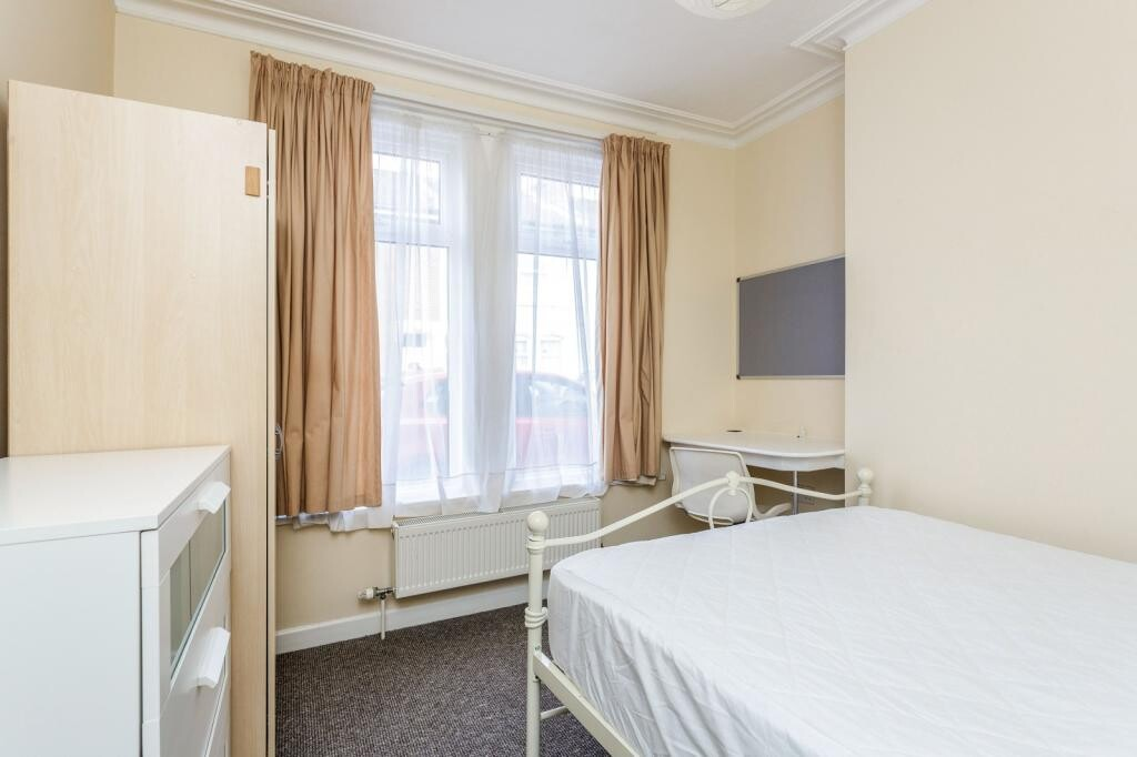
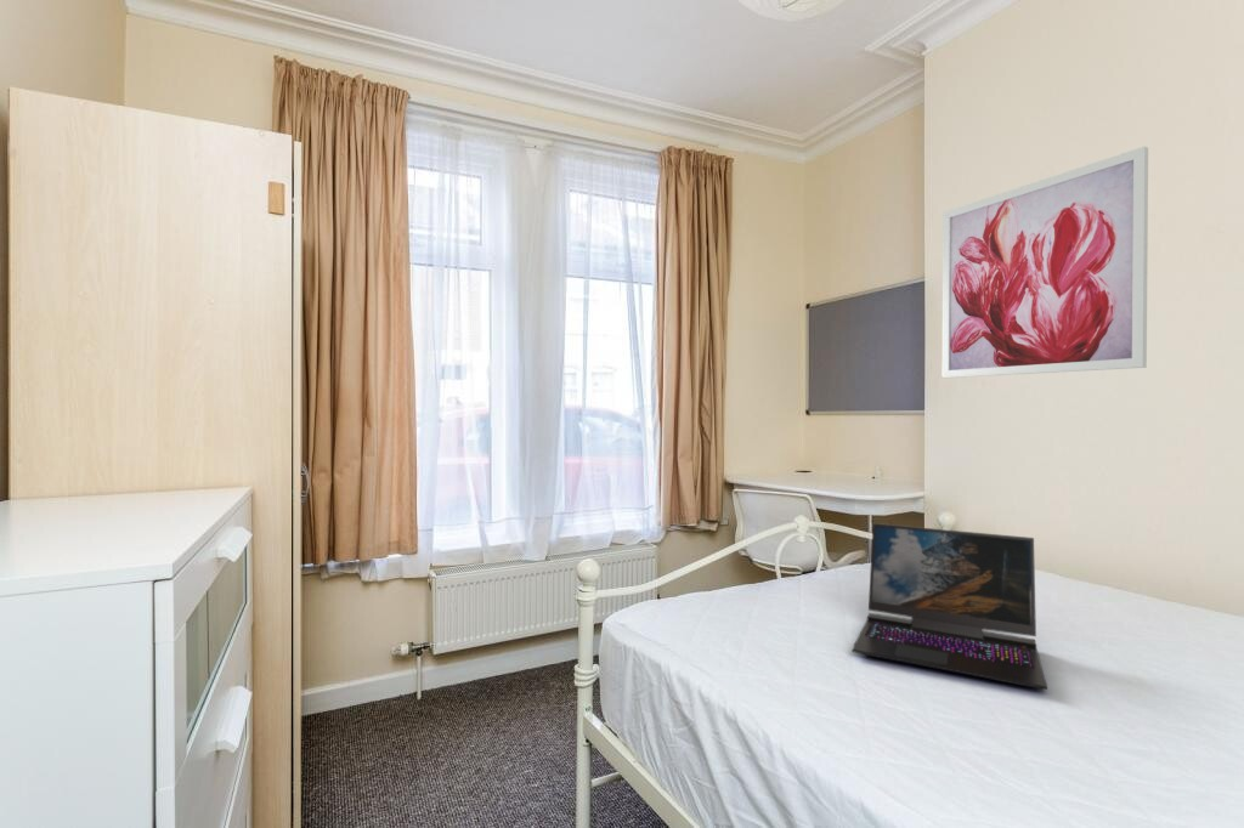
+ wall art (1030, 278)
+ laptop (945, 595)
